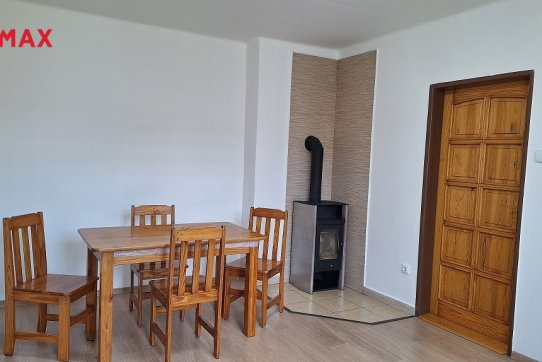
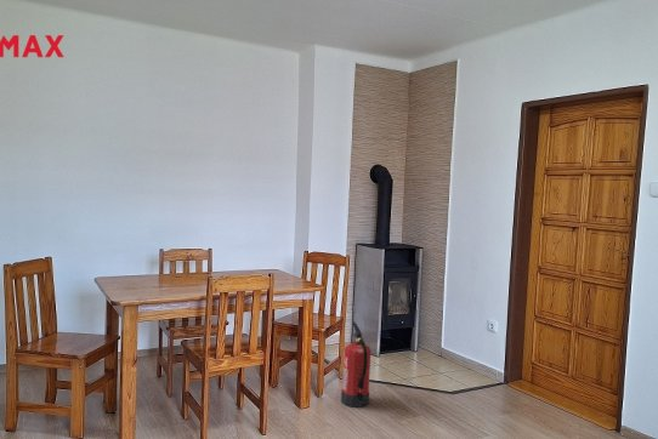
+ fire extinguisher (358, 365)
